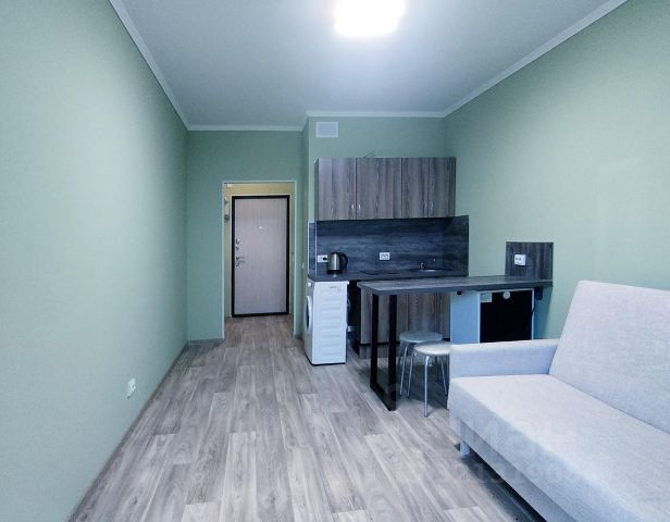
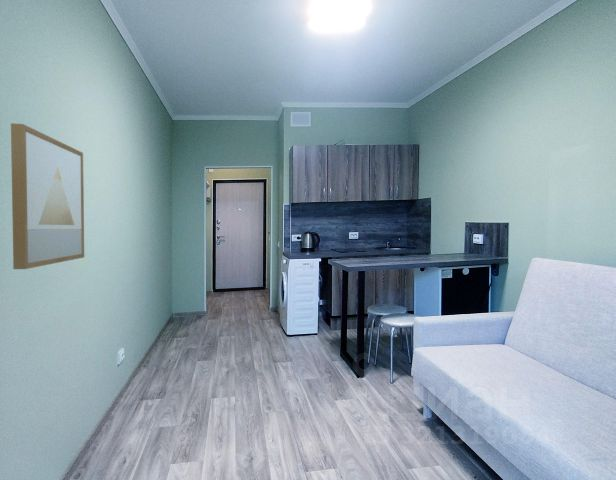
+ wall art (53, 201)
